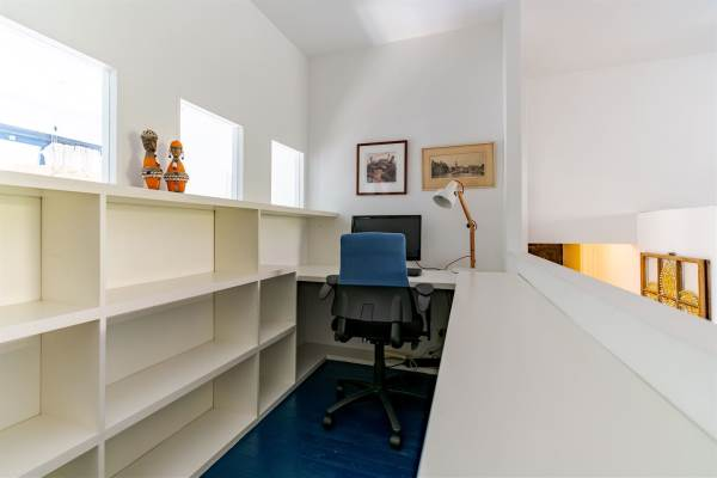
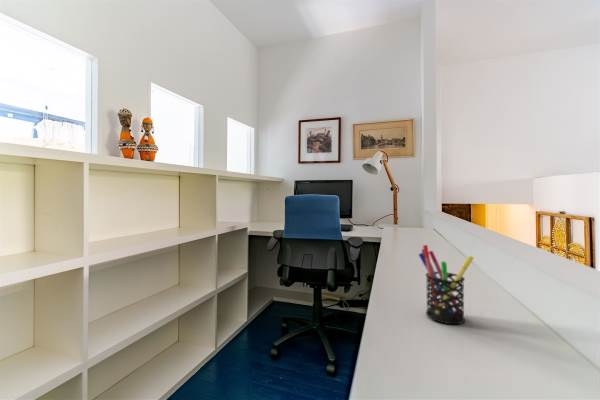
+ pen holder (442, 282)
